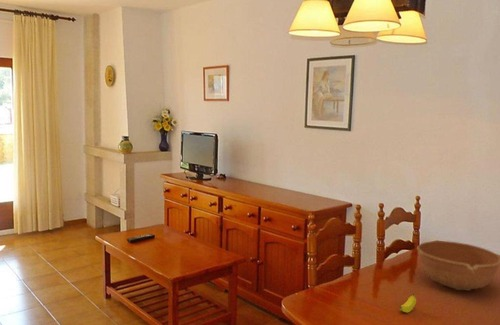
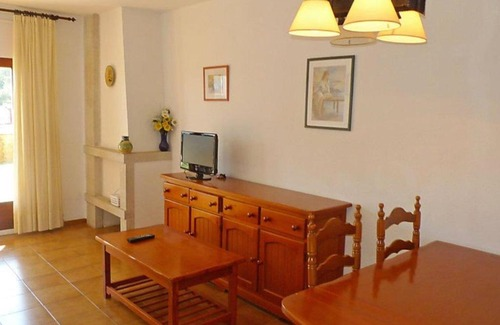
- banana (407, 303)
- bowl (456, 268)
